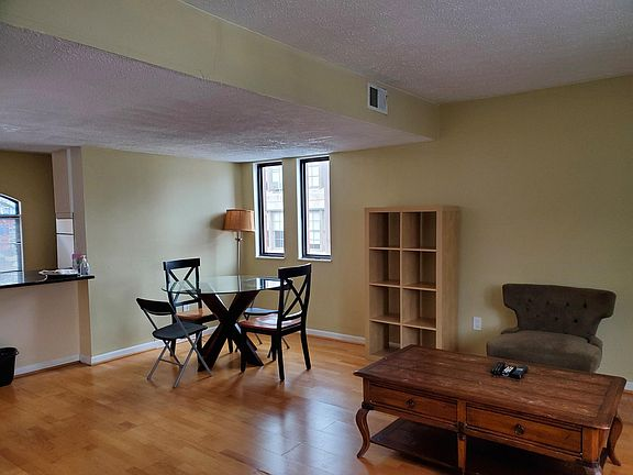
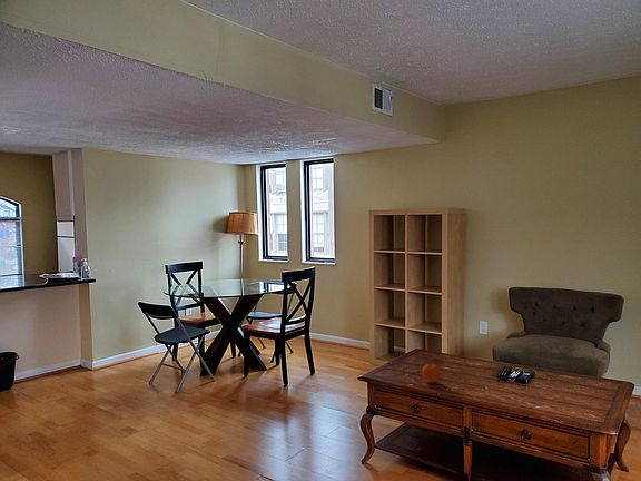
+ fruit (431, 373)
